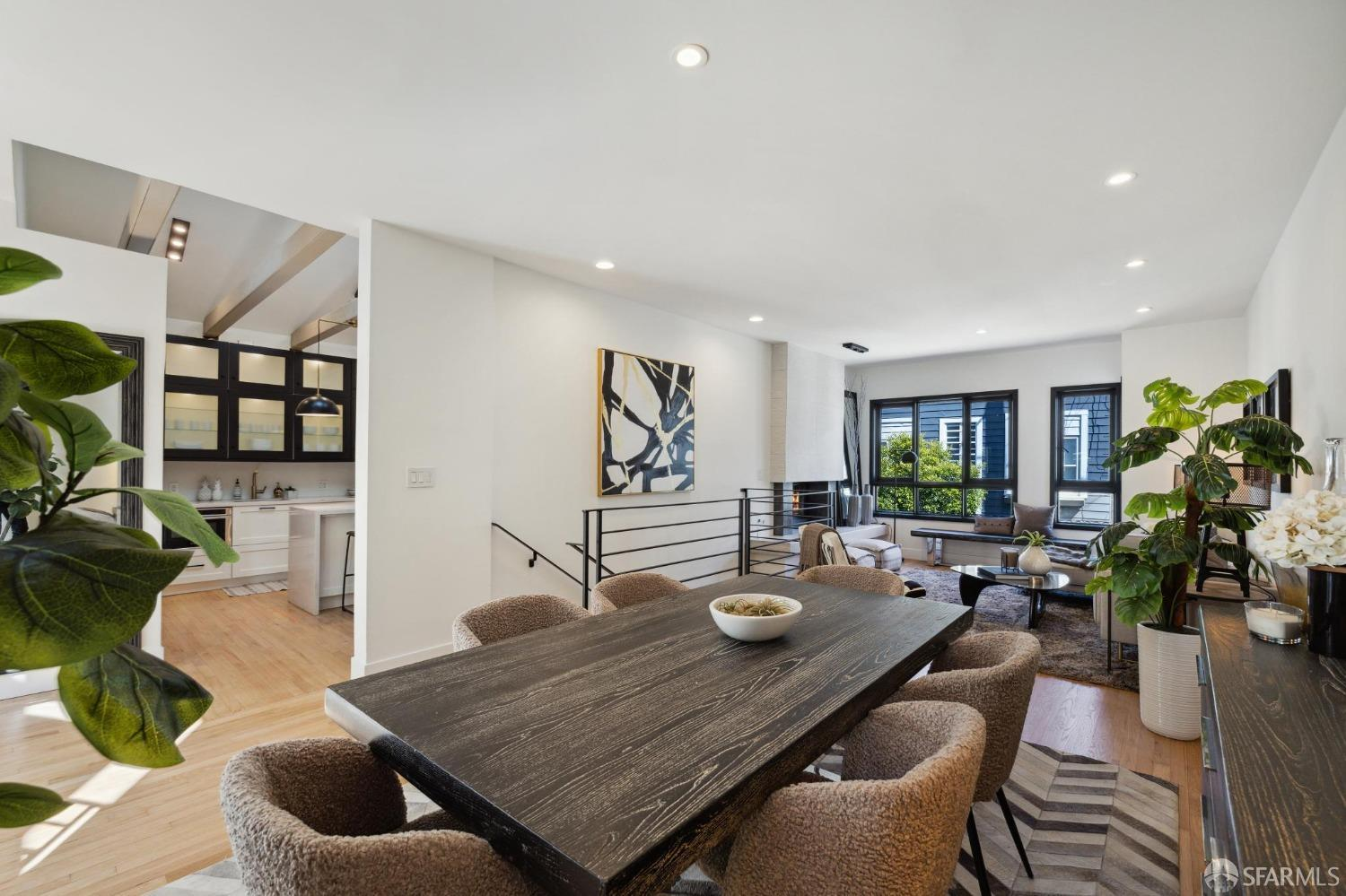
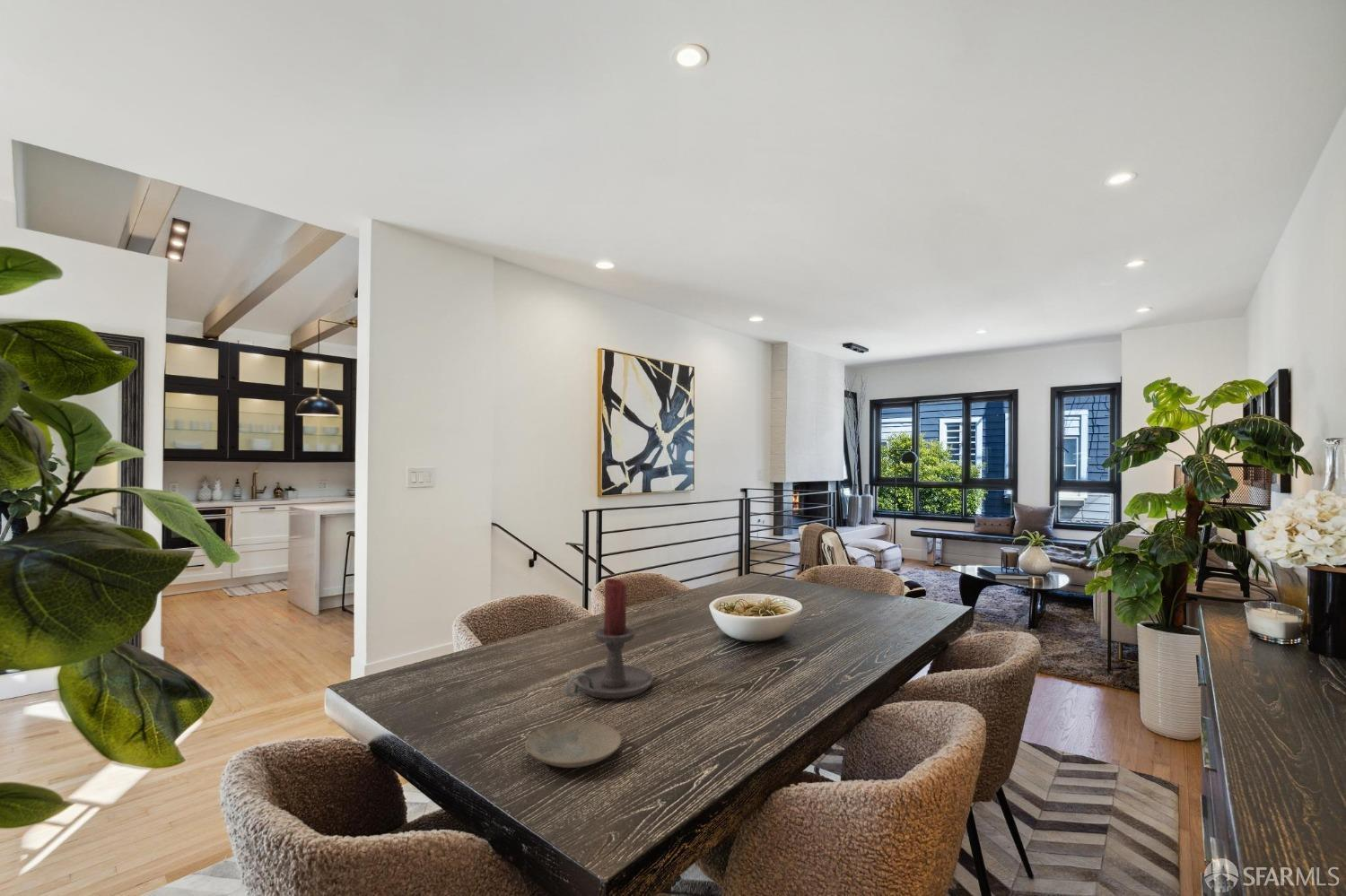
+ plate (573, 747)
+ candle holder (607, 635)
